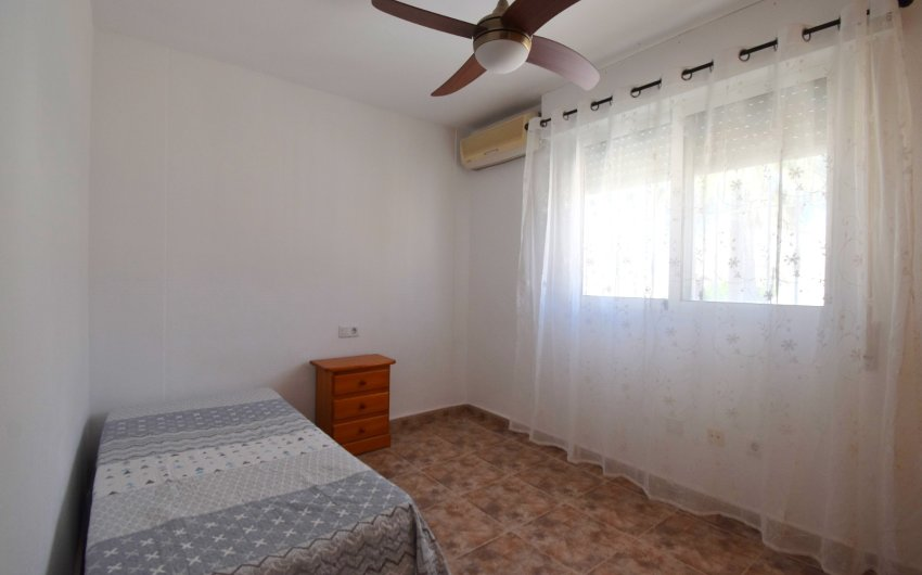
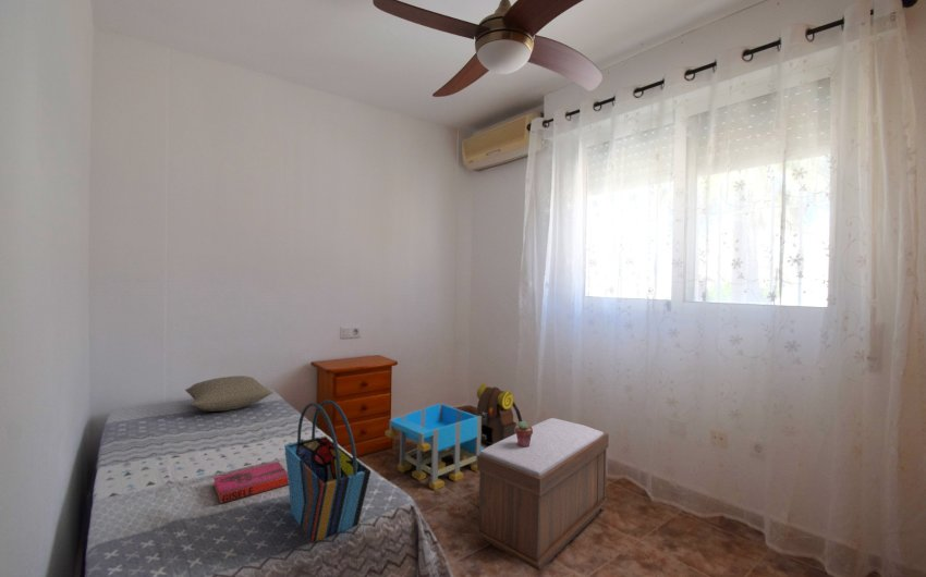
+ backpack (501, 413)
+ hardback book (252, 480)
+ storage bin (432, 443)
+ bench (546, 481)
+ tote bag (325, 461)
+ potted succulent (523, 432)
+ pillow (228, 392)
